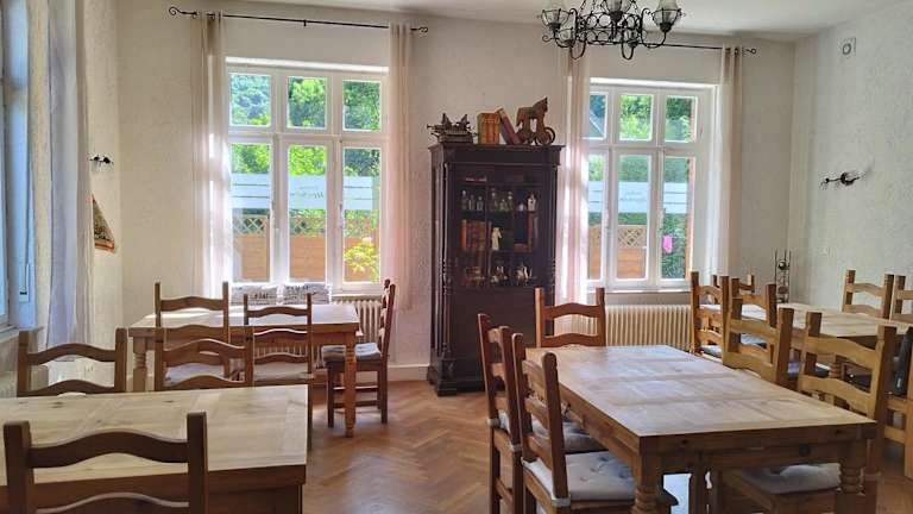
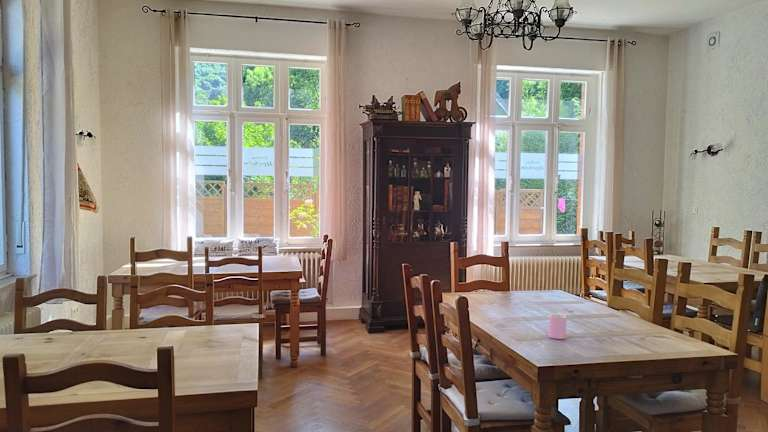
+ cup (555, 325)
